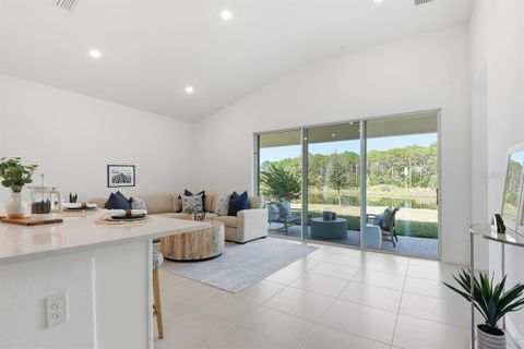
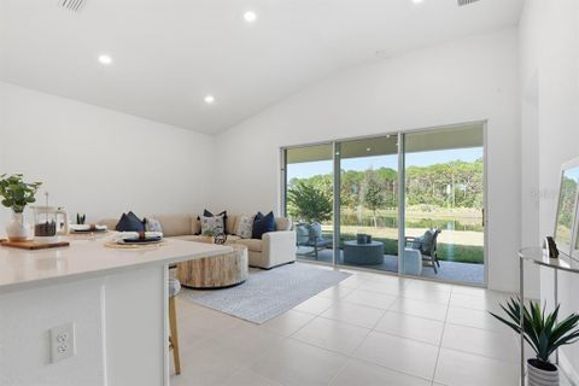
- wall art (121, 176)
